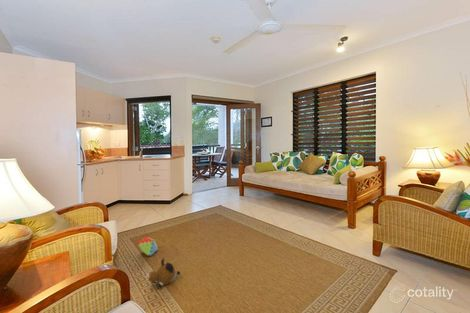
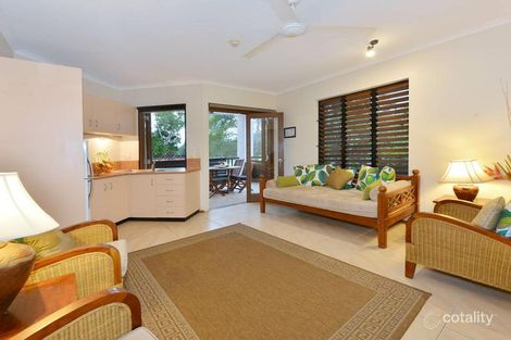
- plush toy (162, 272)
- stacking toy (148, 245)
